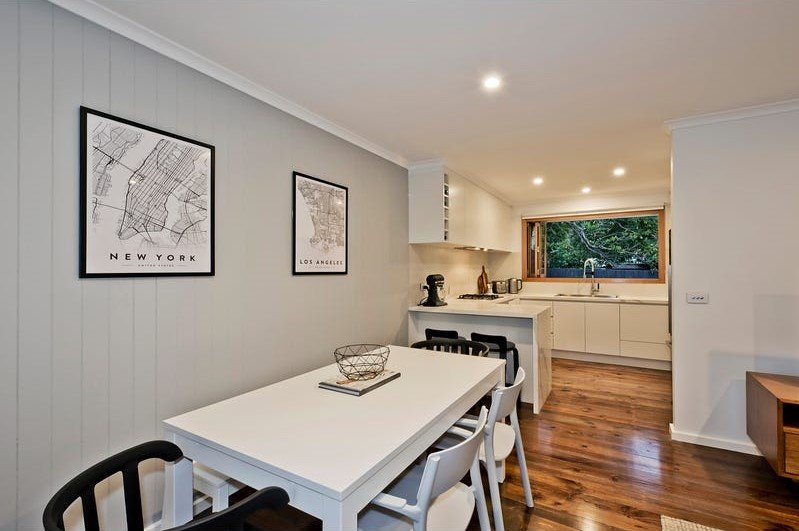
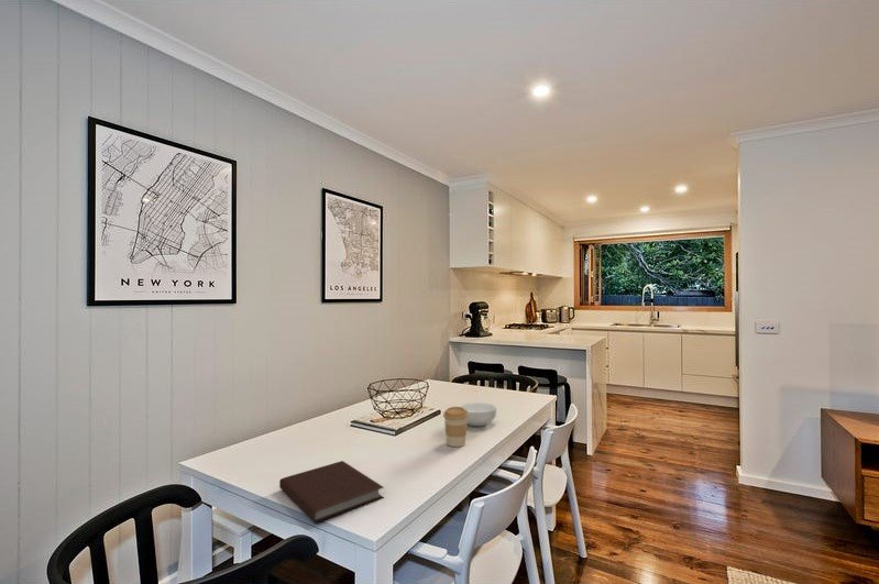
+ coffee cup (455, 426)
+ notebook (330, 487)
+ cereal bowl (476, 415)
